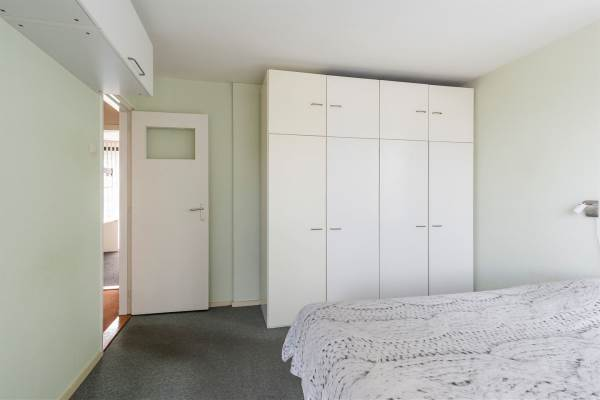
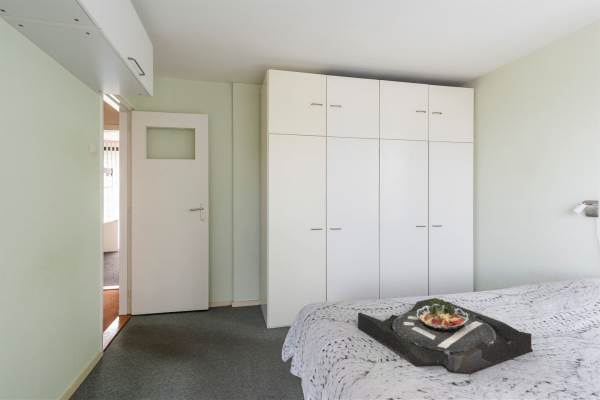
+ serving tray (438, 319)
